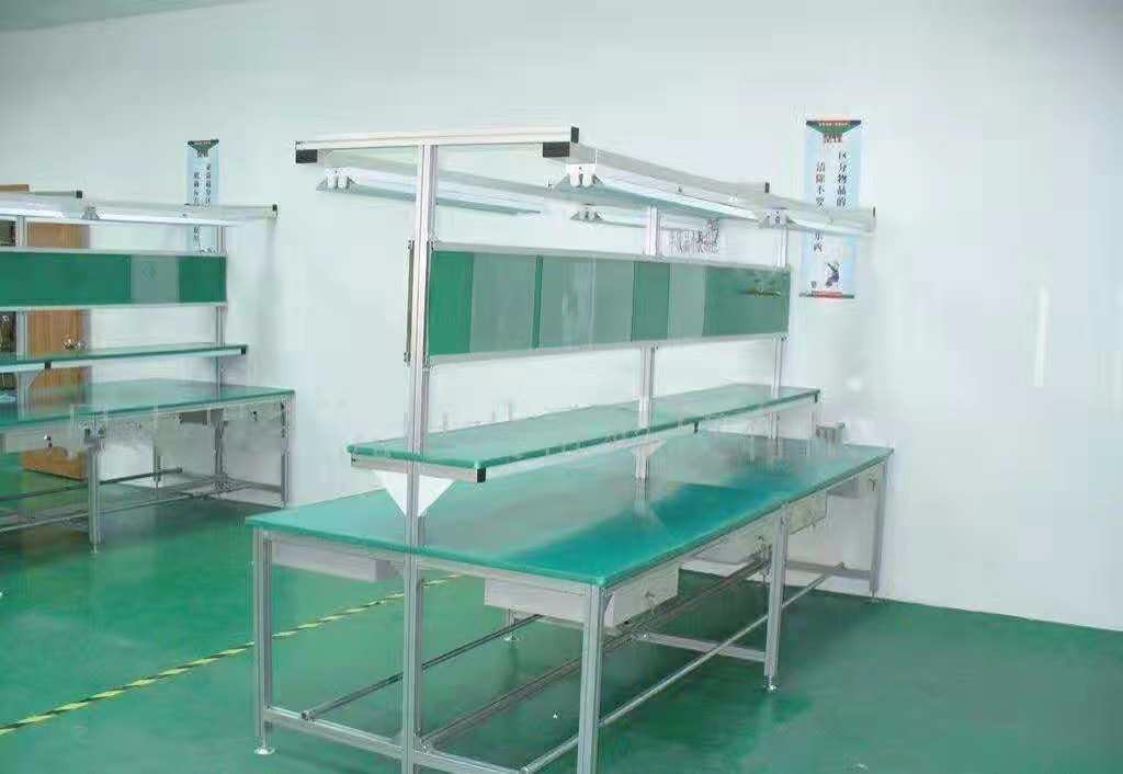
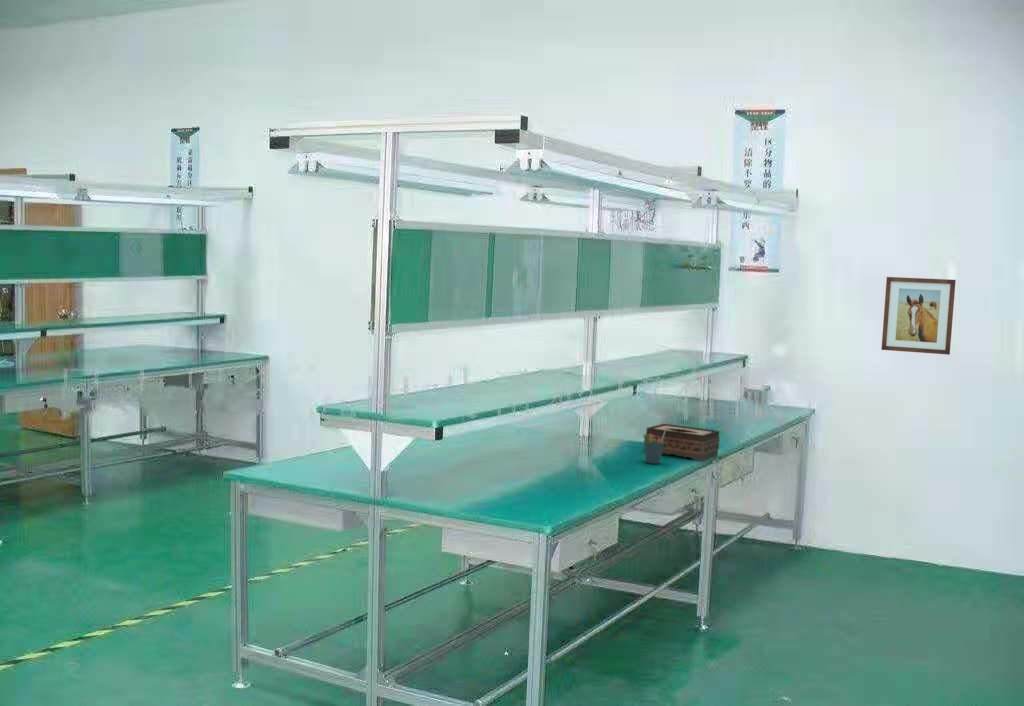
+ wall art (918, 315)
+ tissue box (682, 441)
+ pen holder (653, 446)
